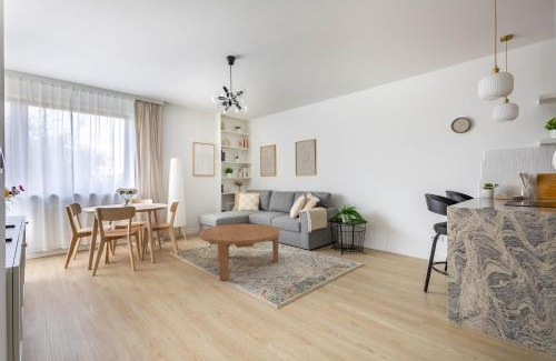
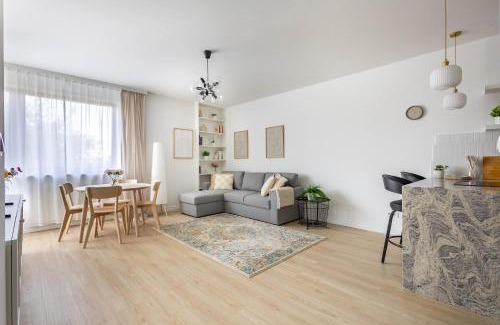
- coffee table (240, 247)
